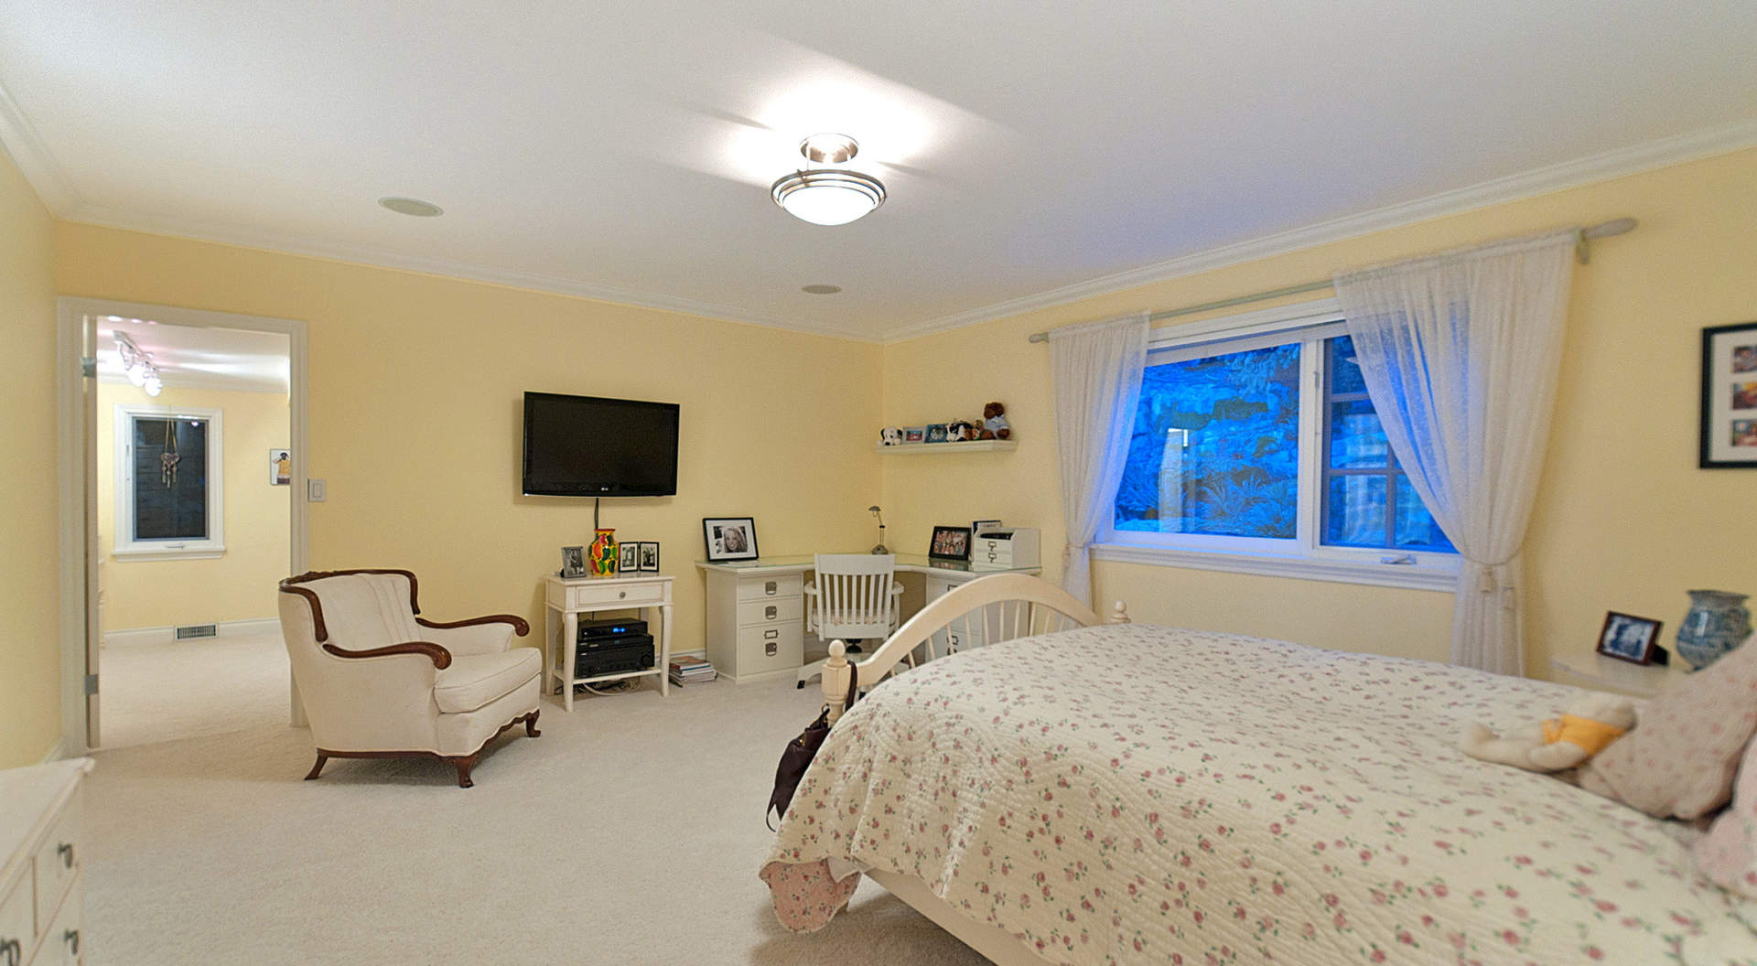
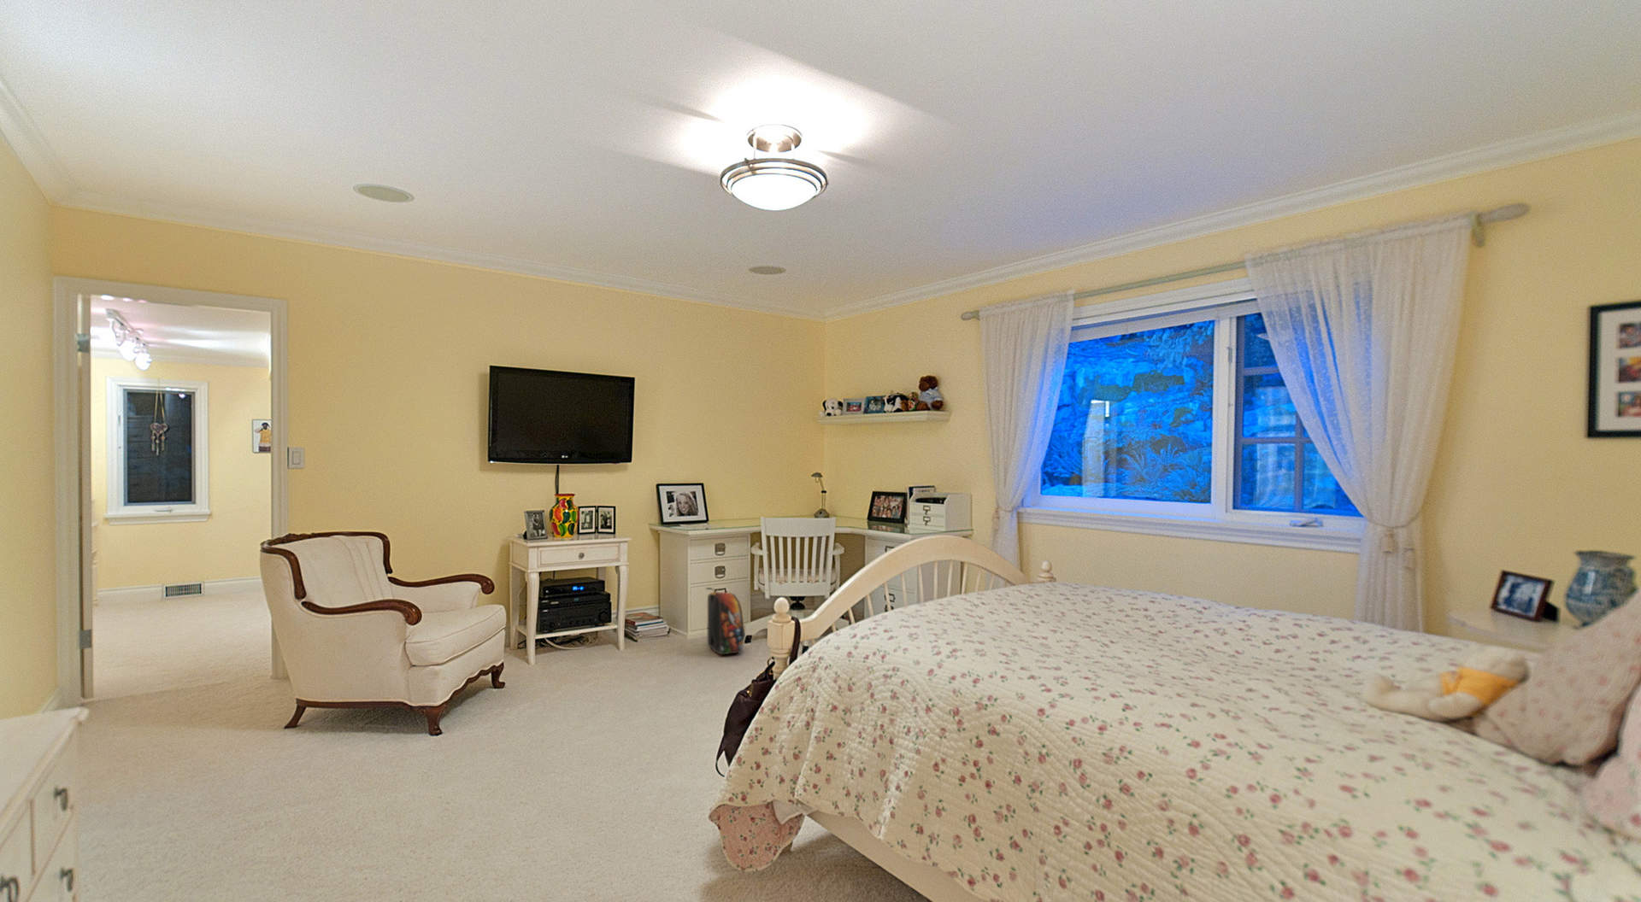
+ backpack (723, 619)
